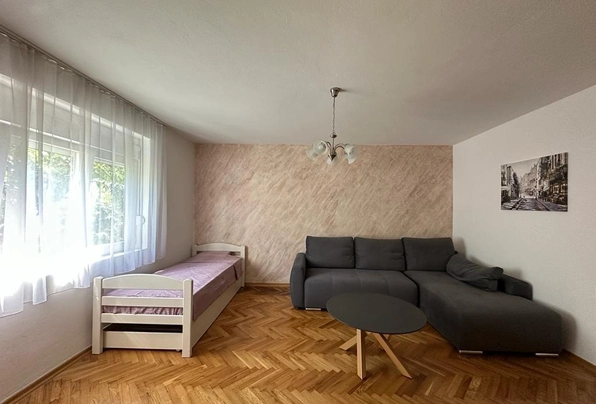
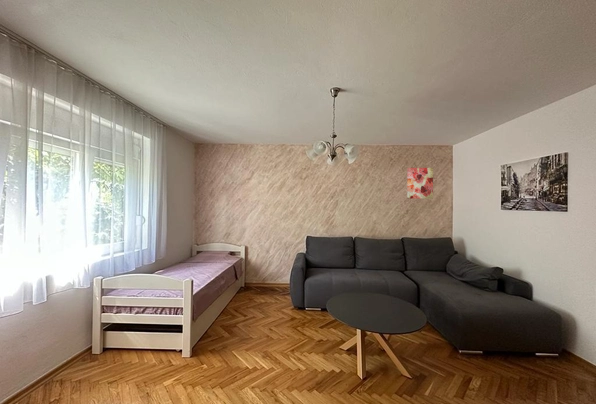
+ wall art (420, 183)
